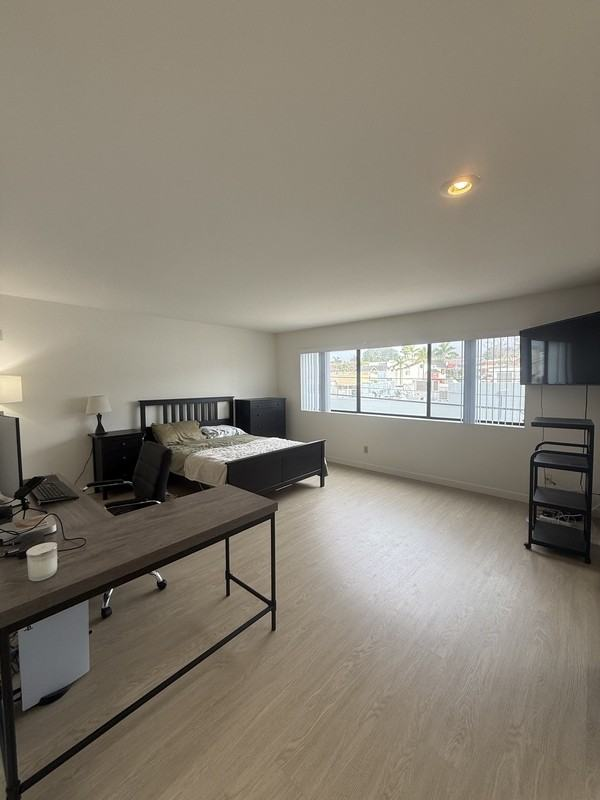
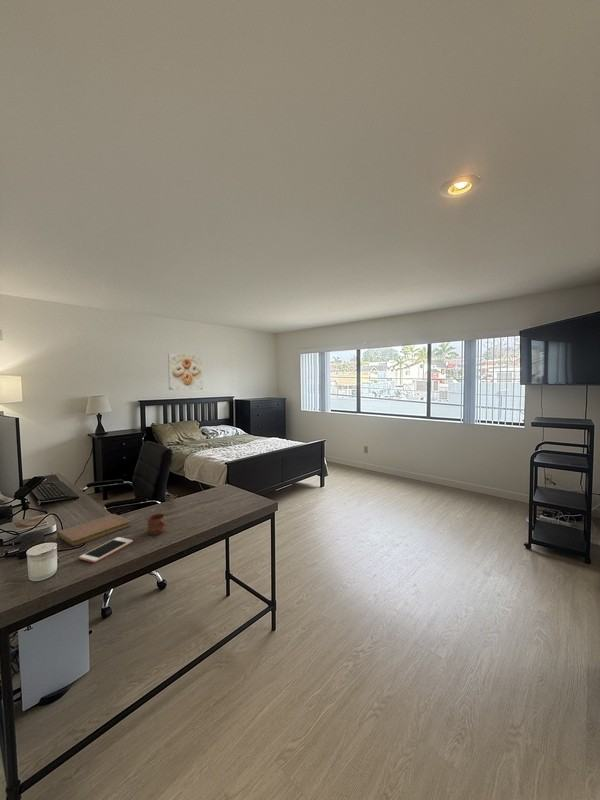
+ mug (158, 525)
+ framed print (185, 372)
+ notebook (95, 528)
+ cell phone (107, 548)
